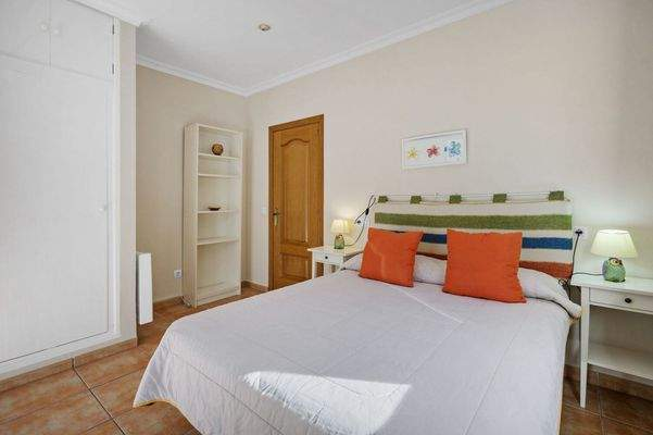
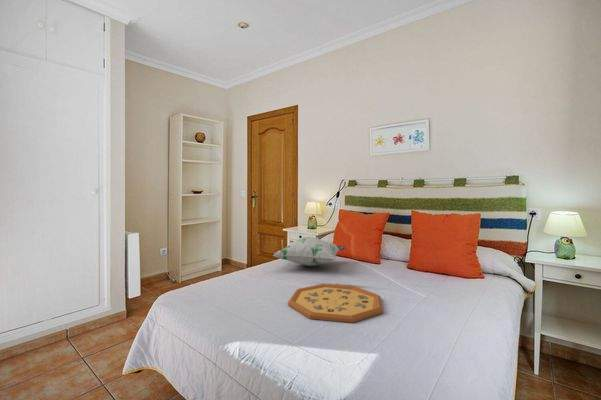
+ decorative tray (335, 299)
+ decorative pillow (311, 251)
